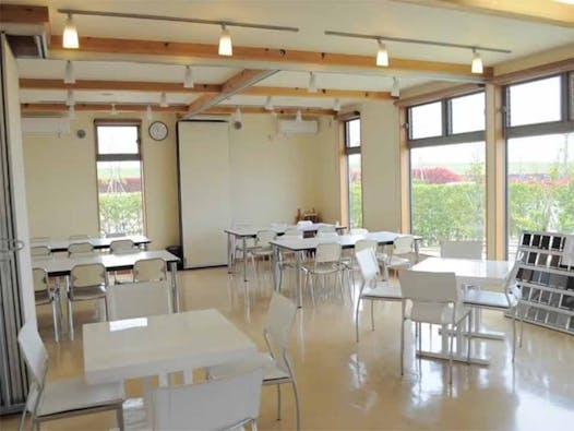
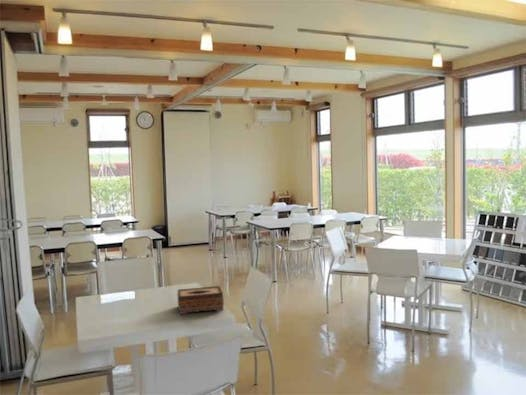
+ tissue box (200, 299)
